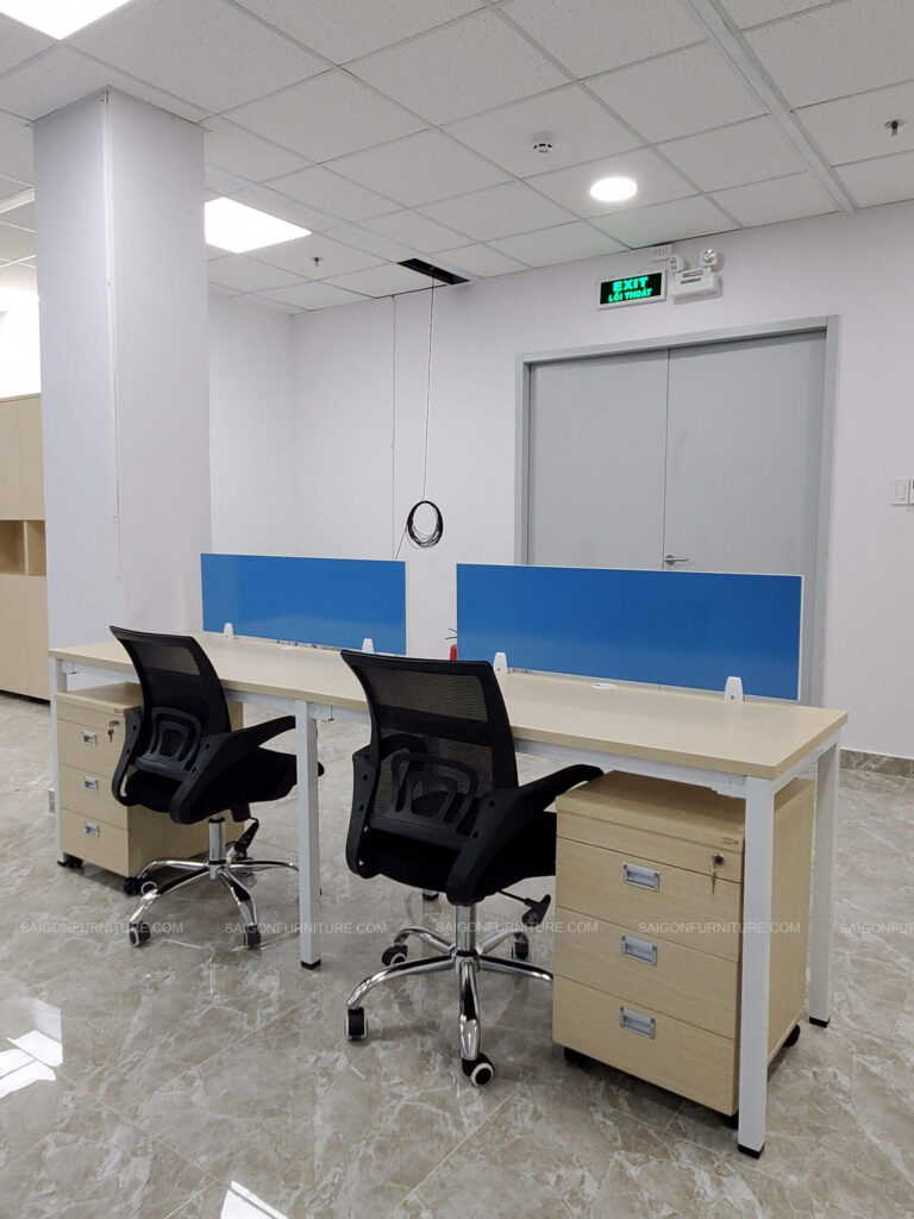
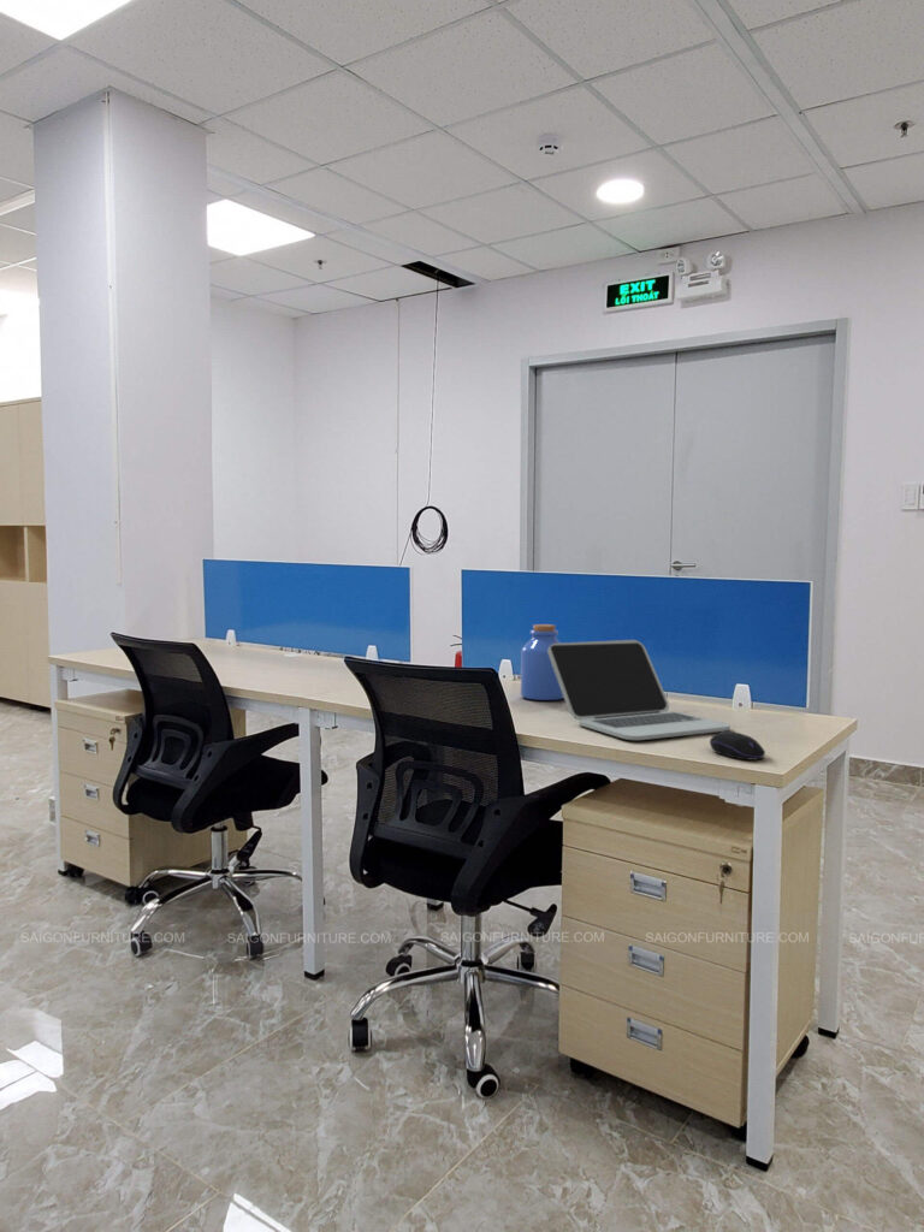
+ computer mouse (736, 744)
+ jar (543, 661)
+ laptop (636, 685)
